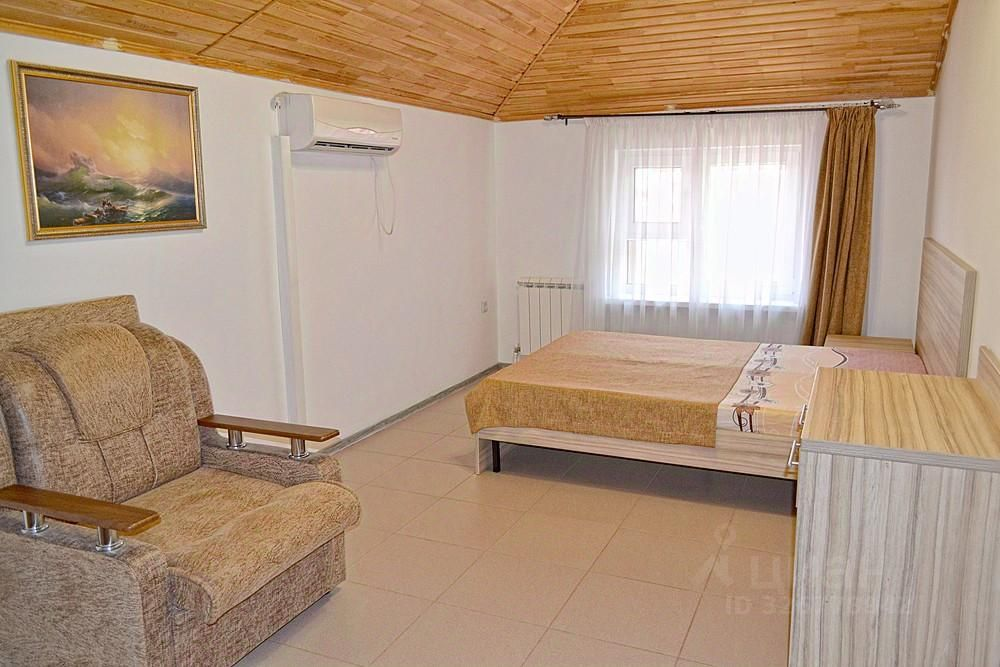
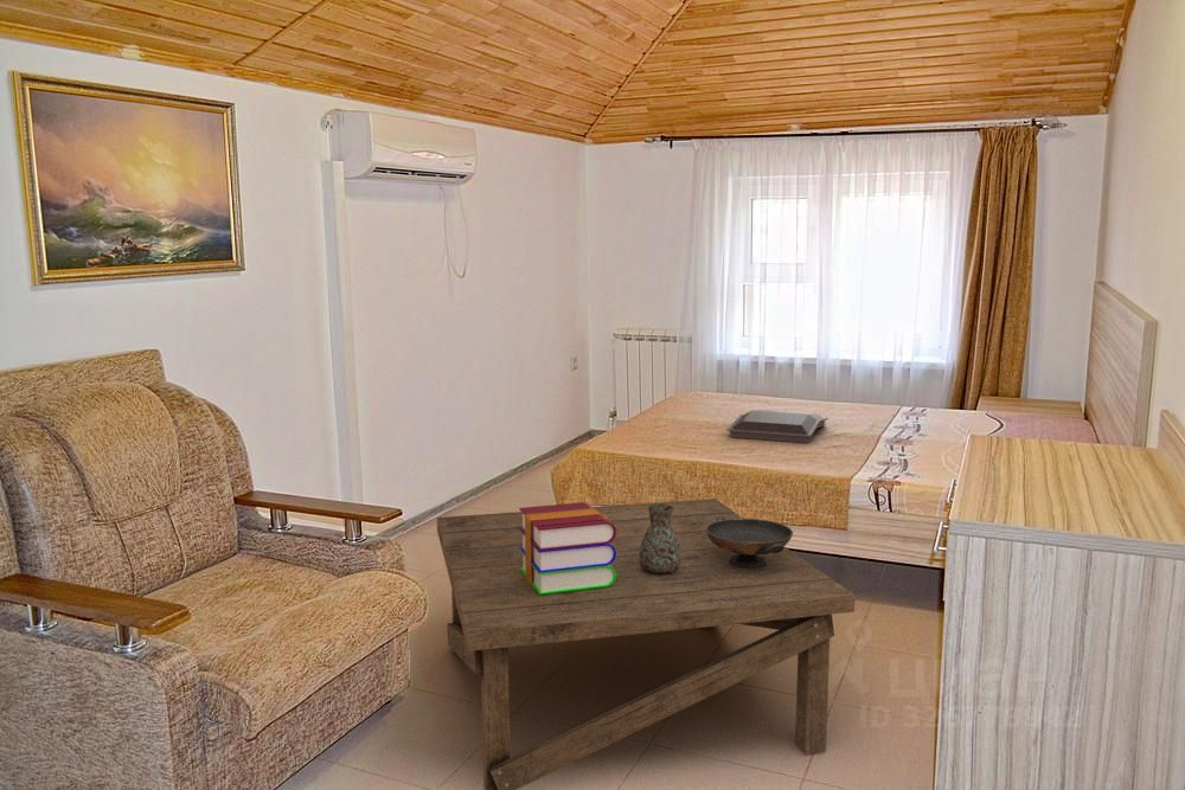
+ decorative vase (660, 538)
+ serving tray (779, 422)
+ coffee table (617, 623)
+ decorative bowl (748, 545)
+ books (568, 545)
